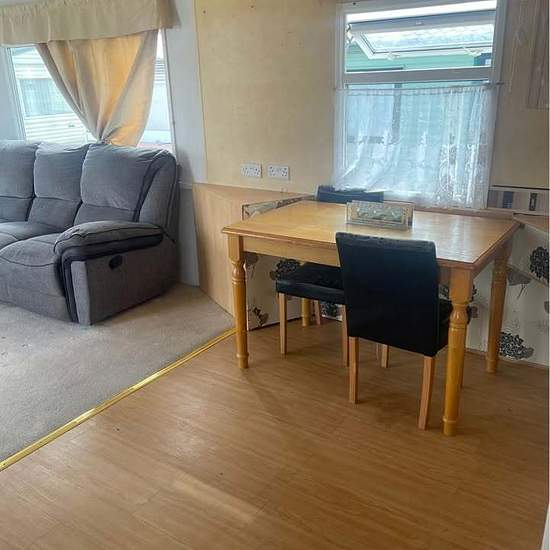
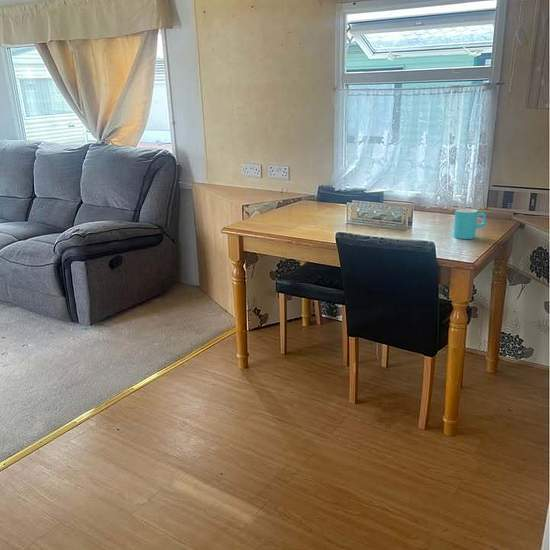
+ cup (469, 224)
